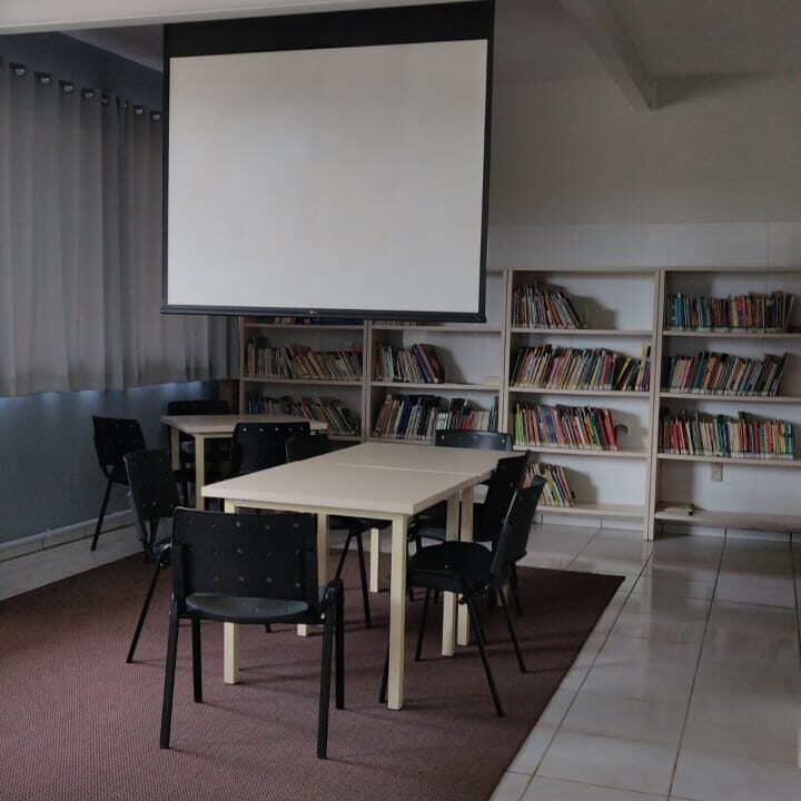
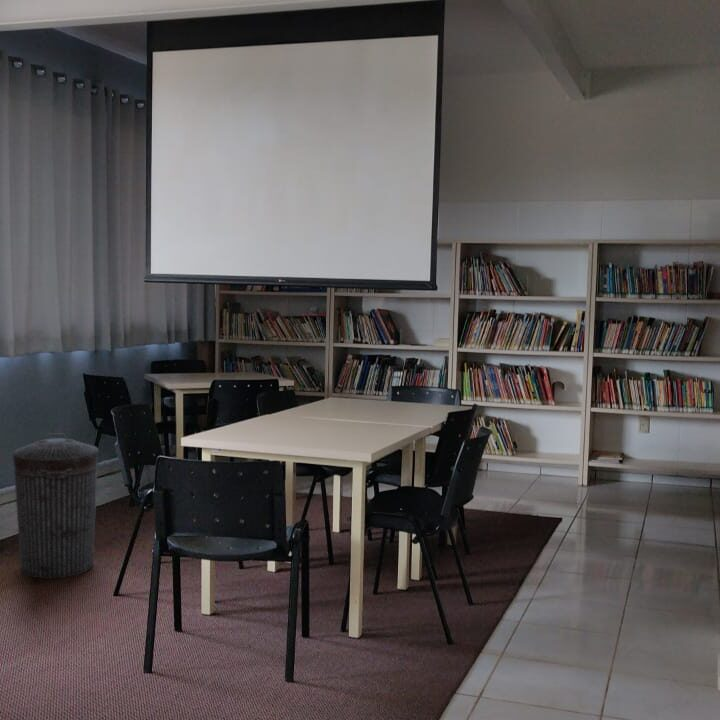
+ trash can (56, 500)
